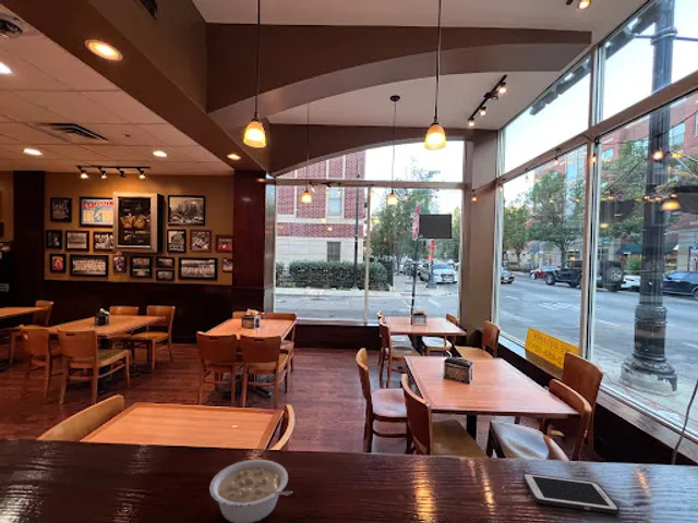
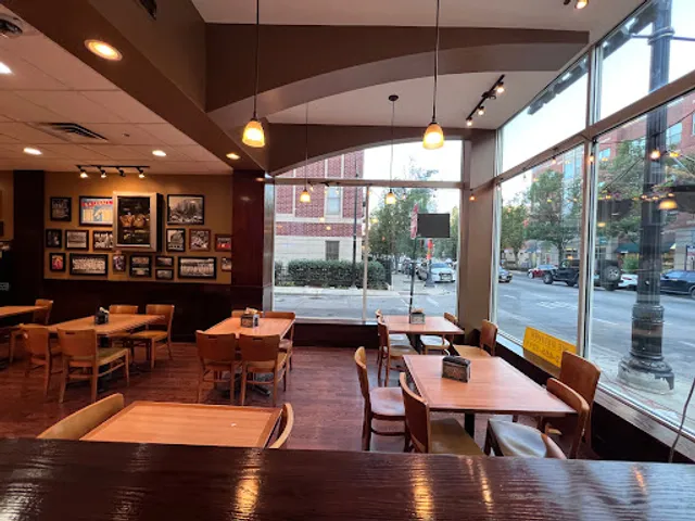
- legume (252, 489)
- cell phone (567, 491)
